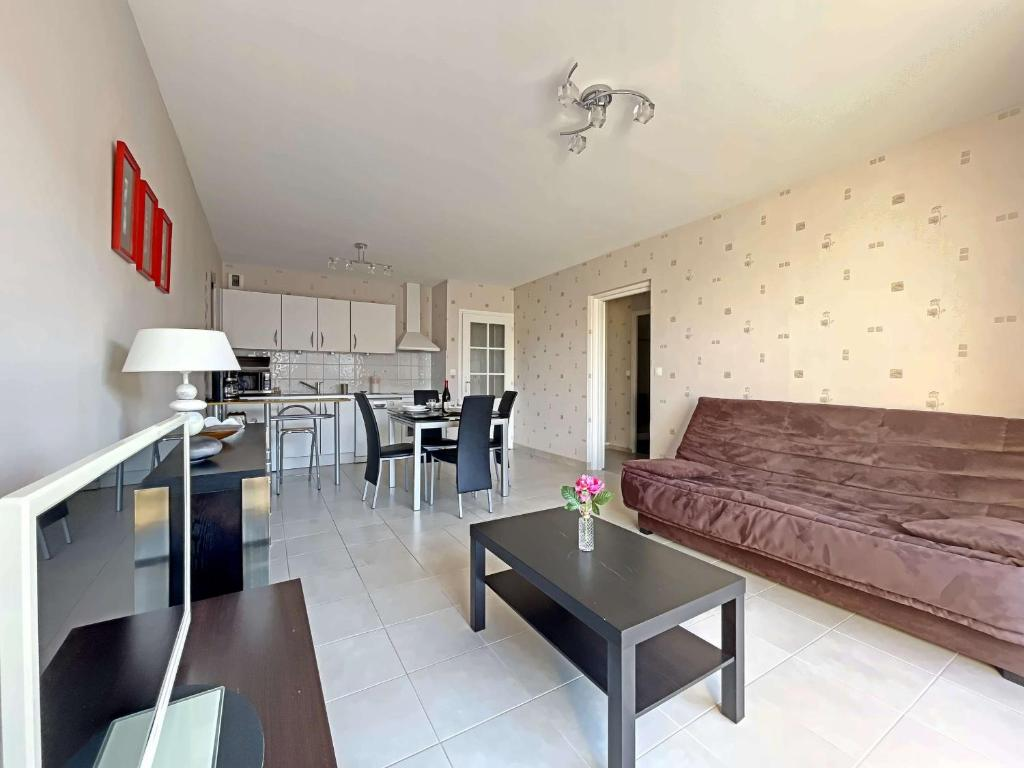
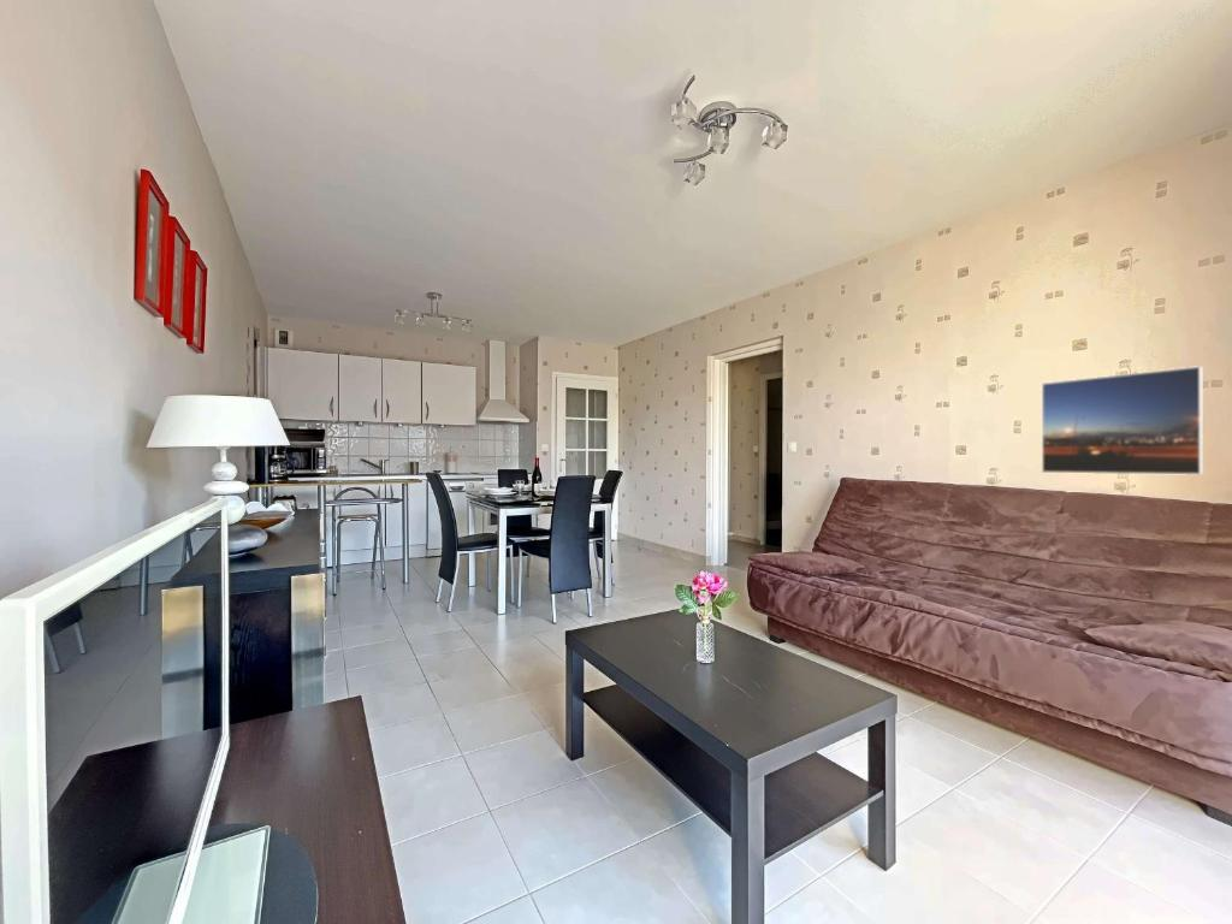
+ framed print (1114, 424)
